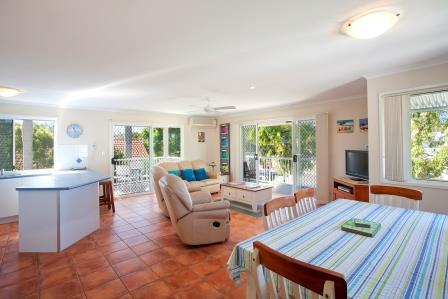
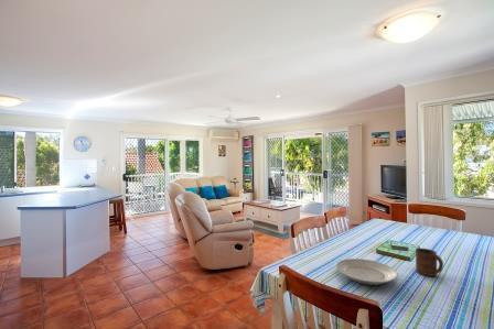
+ cup (429, 262)
+ plate (365, 272)
